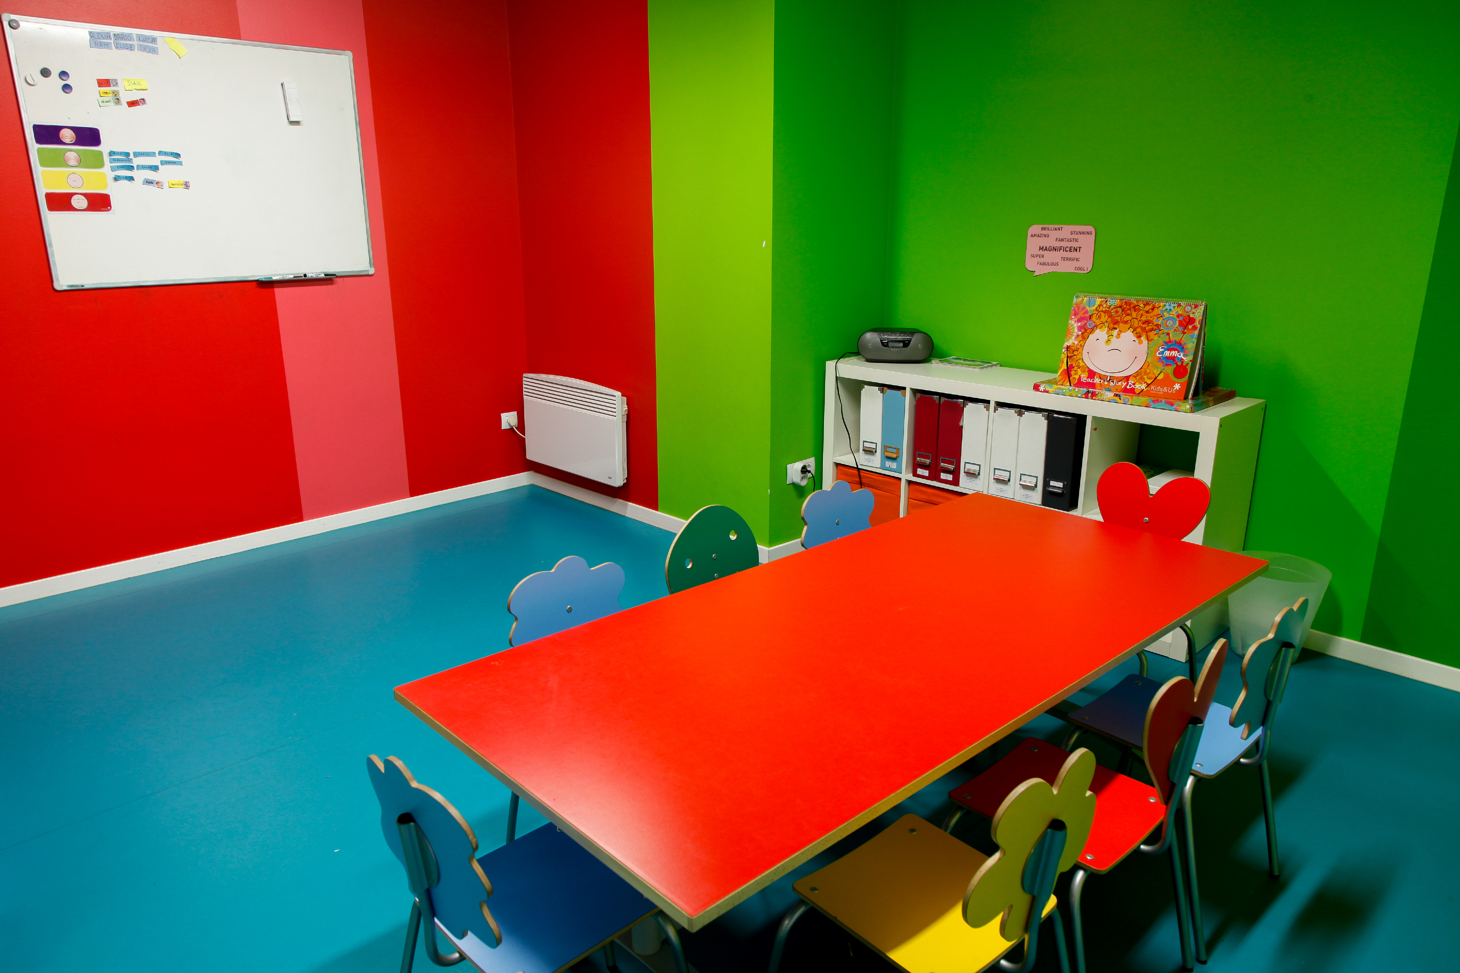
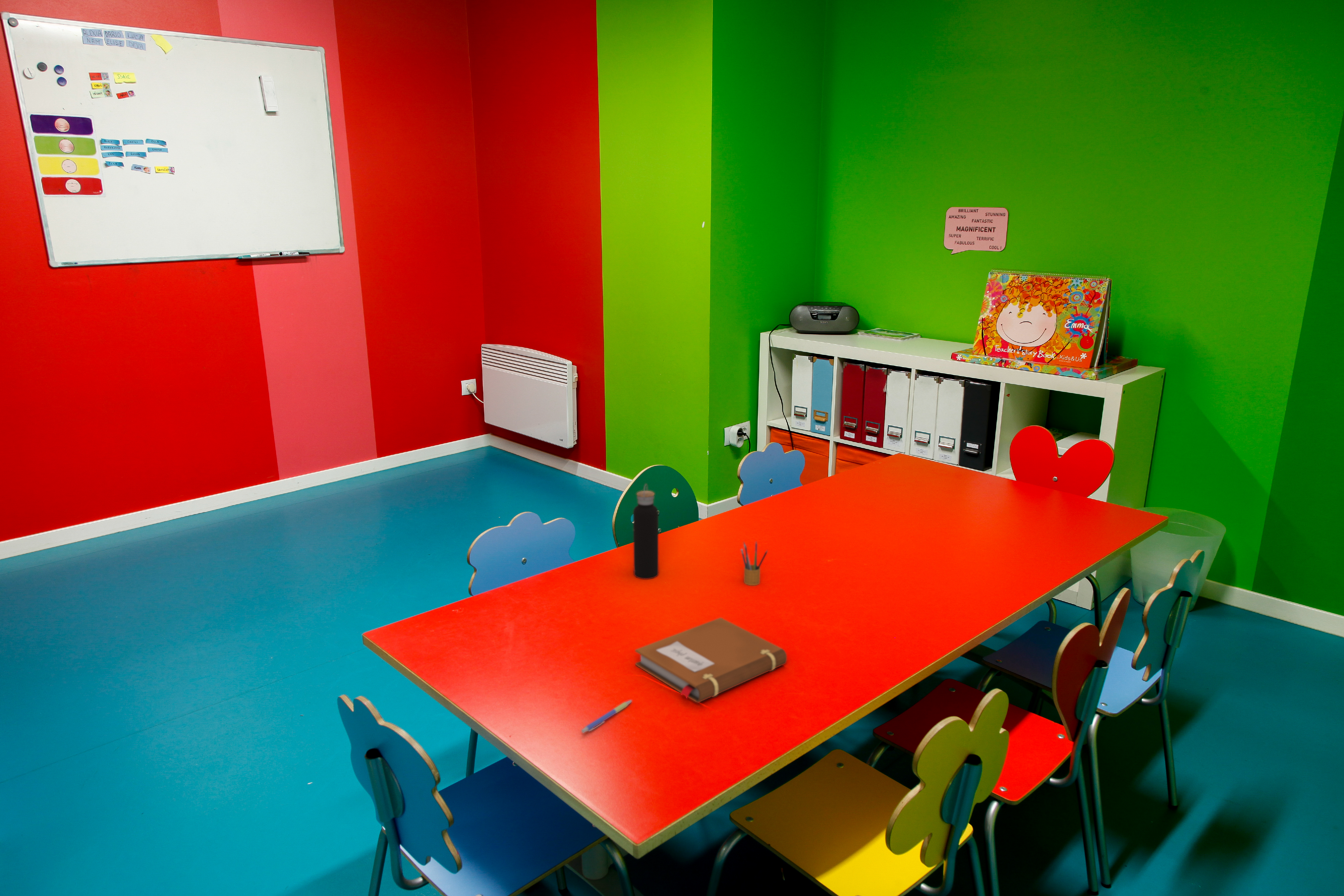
+ notebook (709, 659)
+ pen (608, 715)
+ water bottle (646, 530)
+ pencil box (754, 564)
